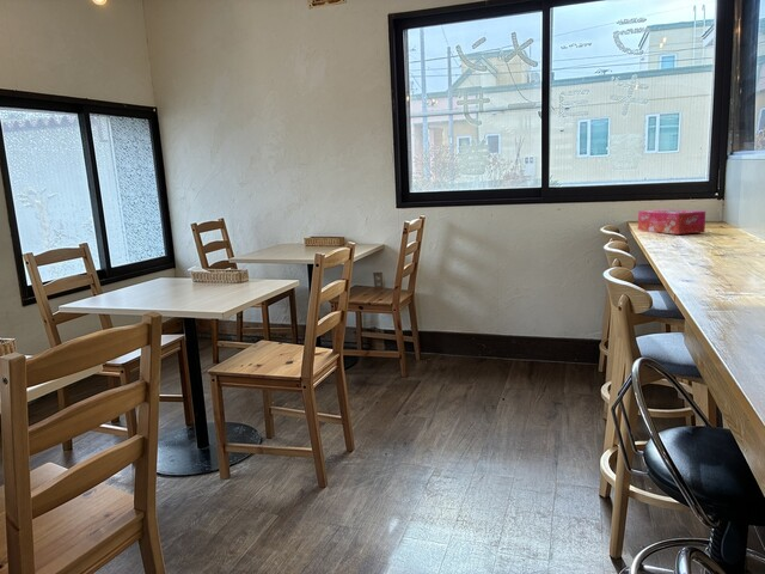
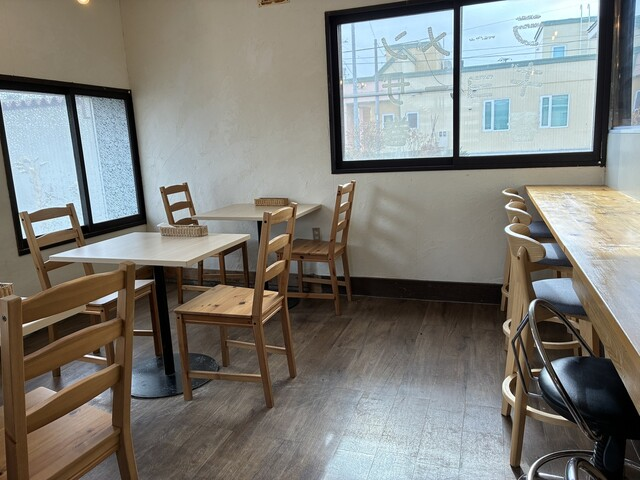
- tissue box (669, 220)
